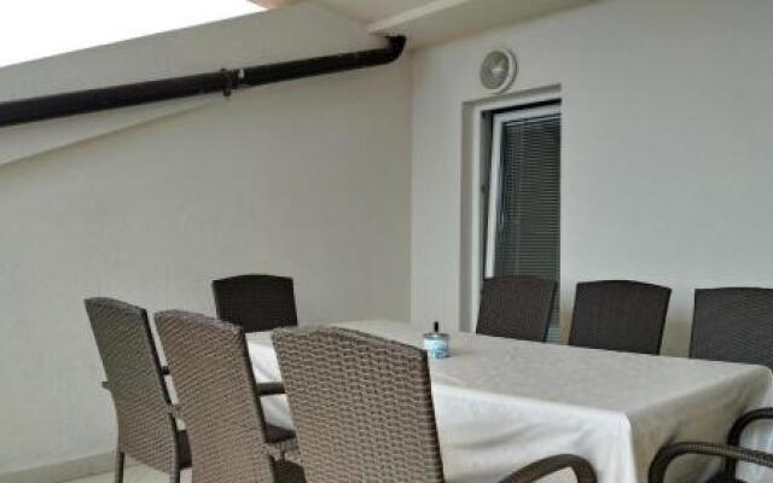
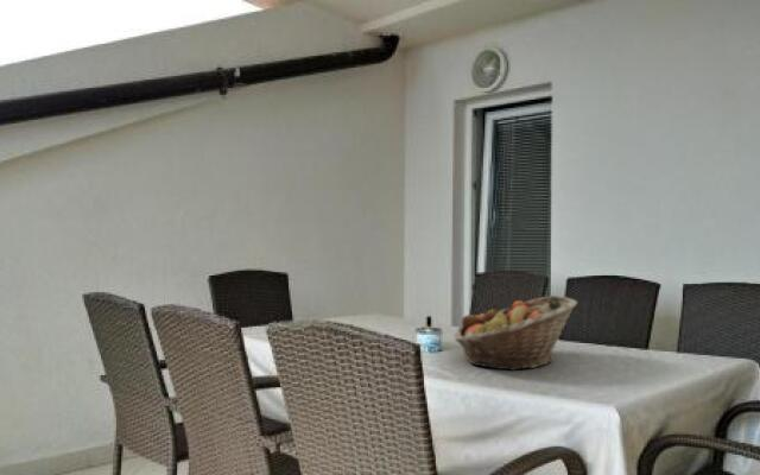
+ fruit basket (513, 328)
